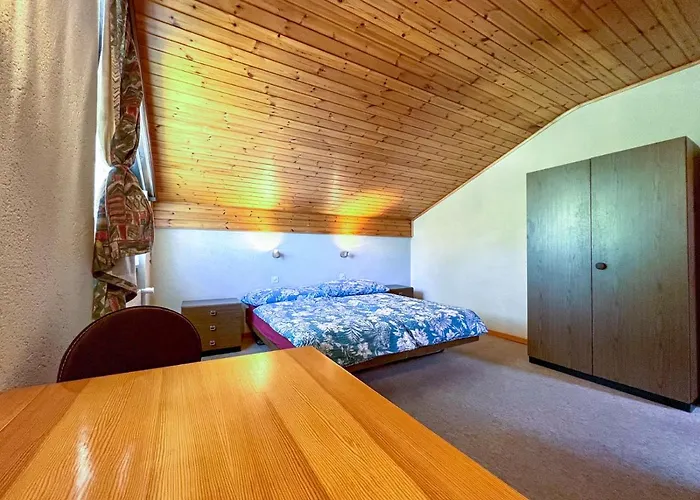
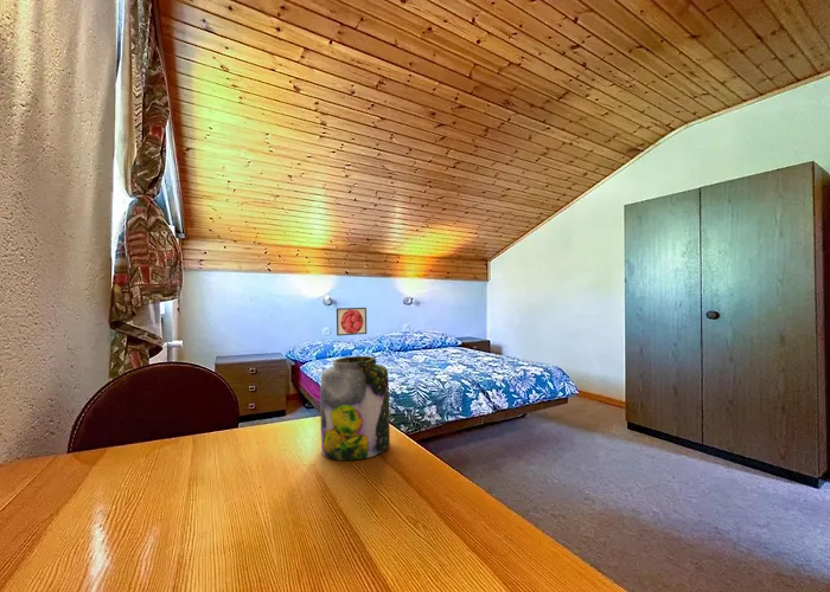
+ jar (355, 403)
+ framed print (351, 321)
